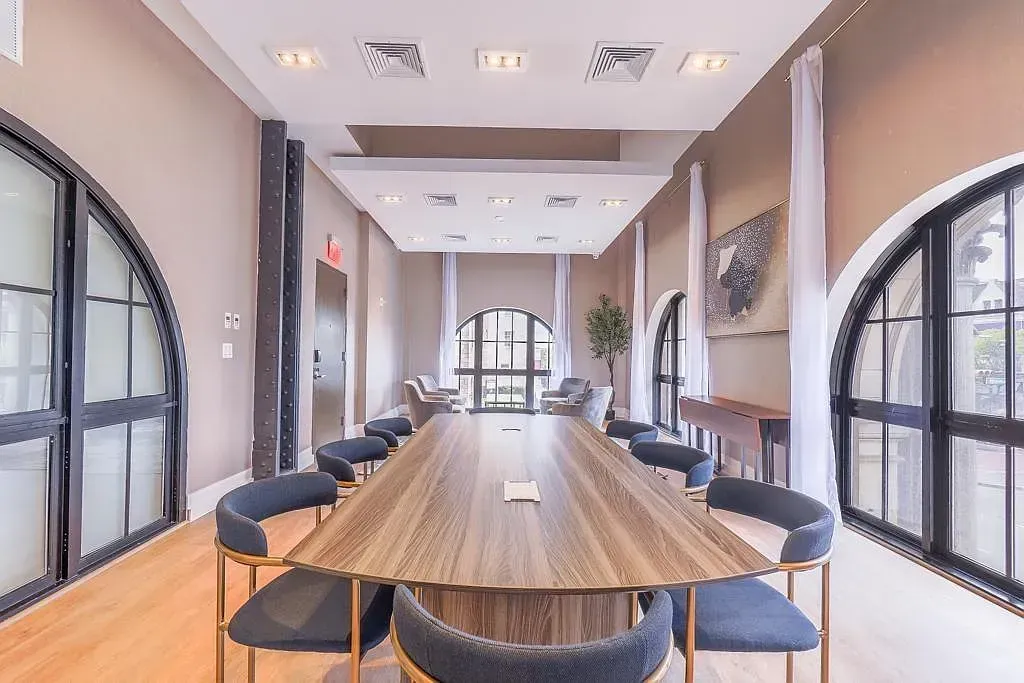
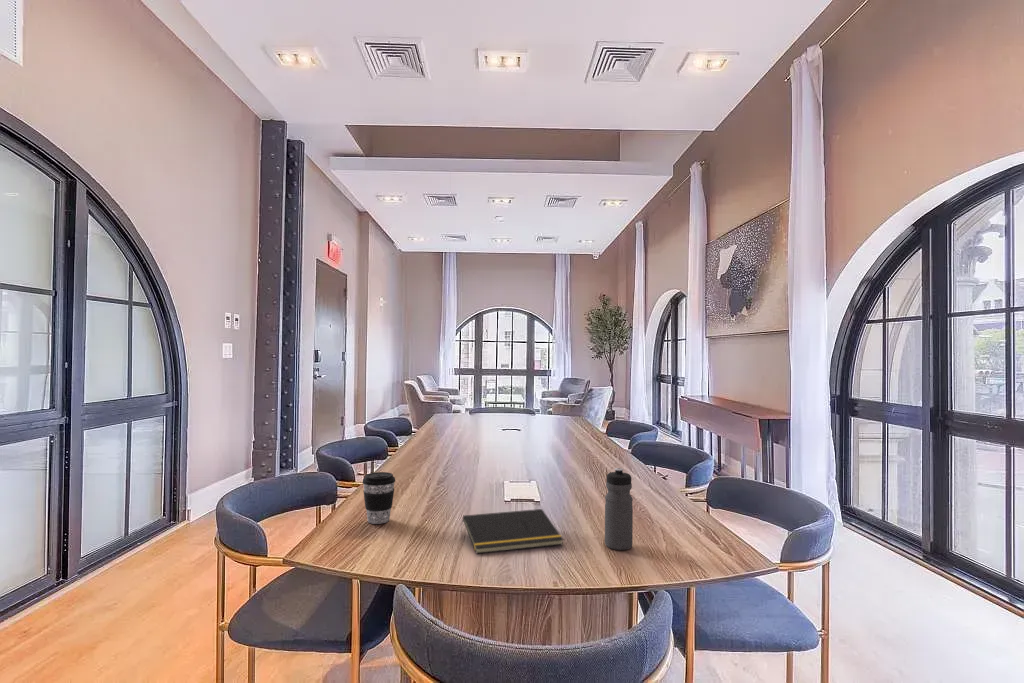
+ notepad (511, 529)
+ coffee cup (378, 497)
+ water bottle (618, 506)
